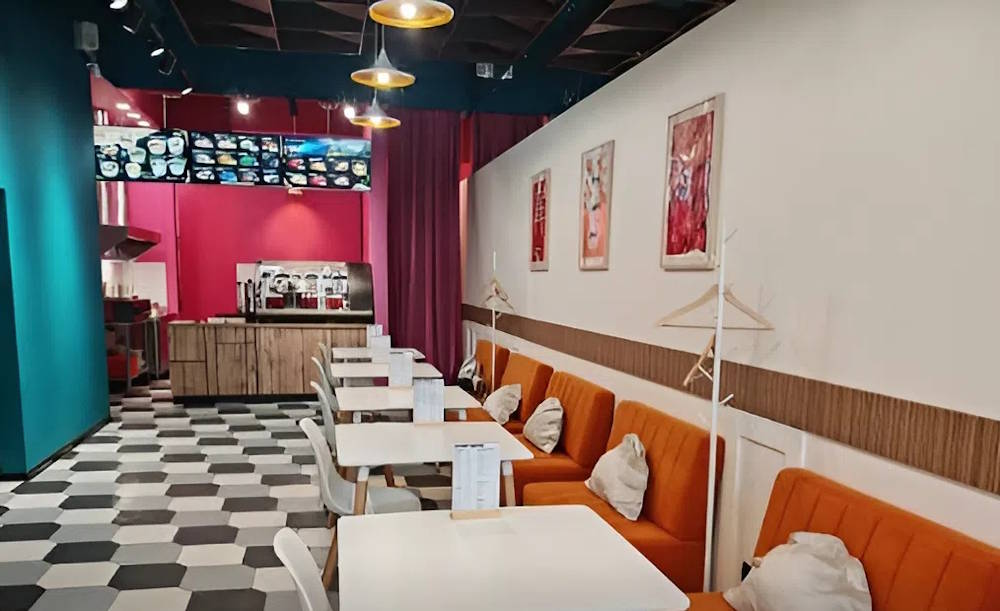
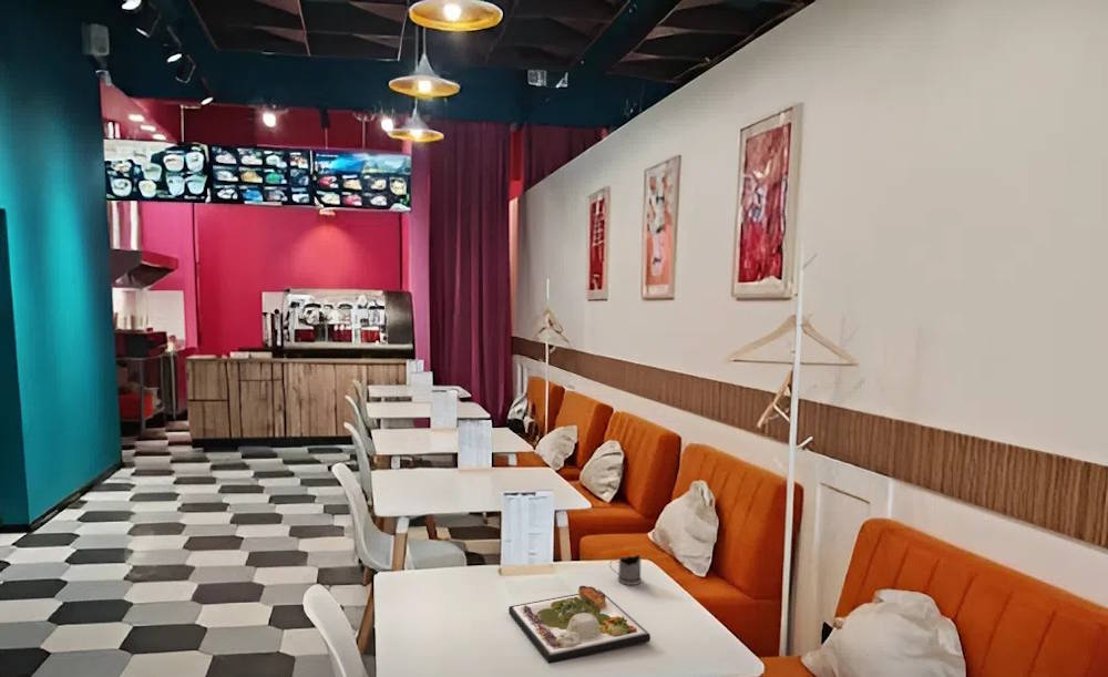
+ tea glass holder (625, 567)
+ dinner plate (576, 617)
